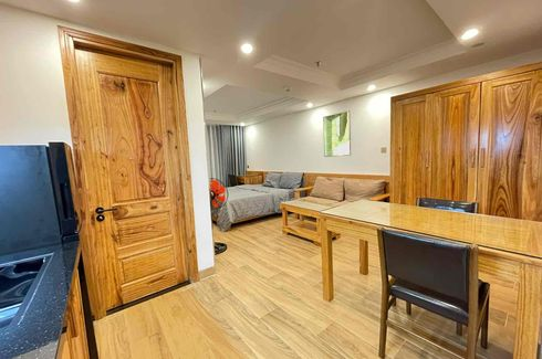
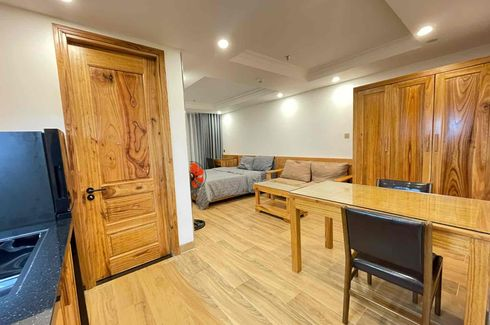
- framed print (336, 135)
